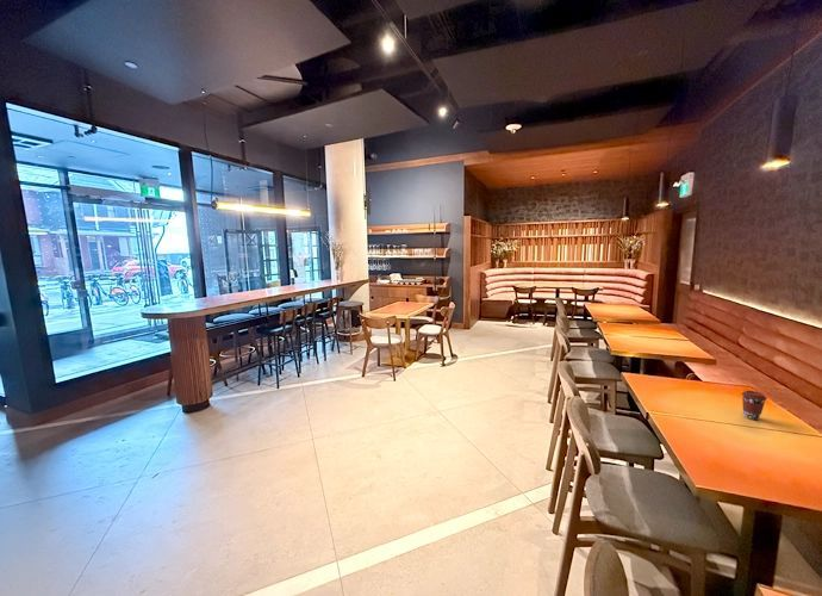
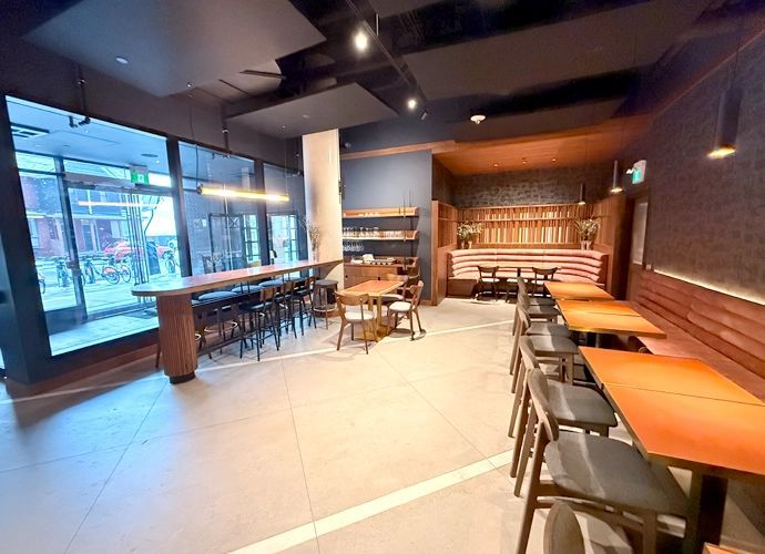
- coffee cup (752, 405)
